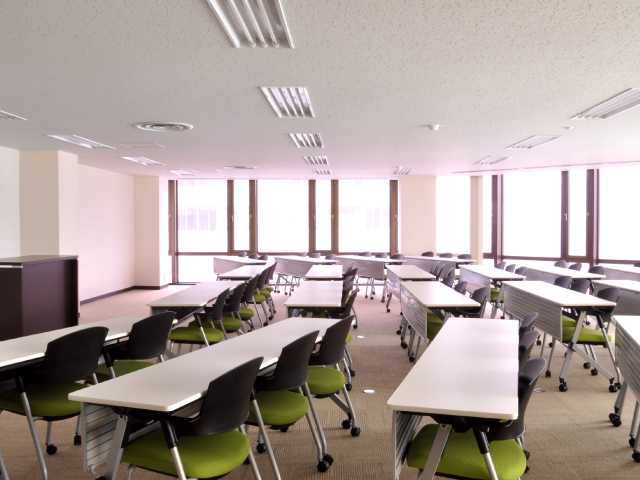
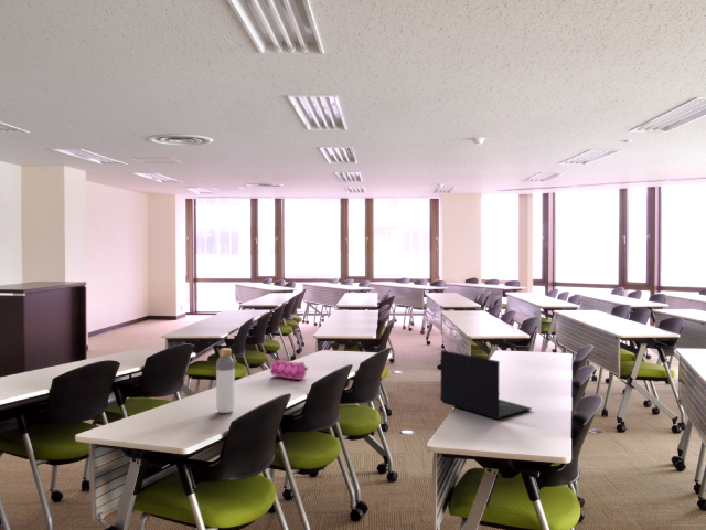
+ laptop (484, 379)
+ pencil case (288, 369)
+ bottle (225, 380)
